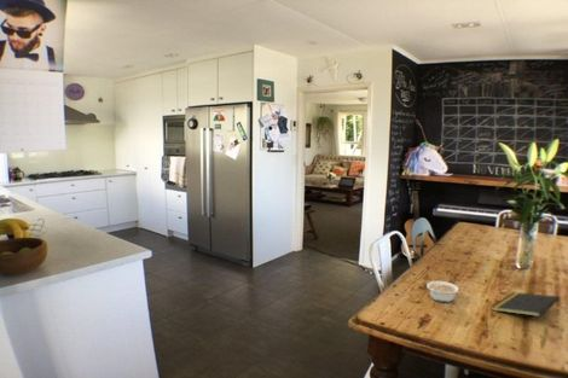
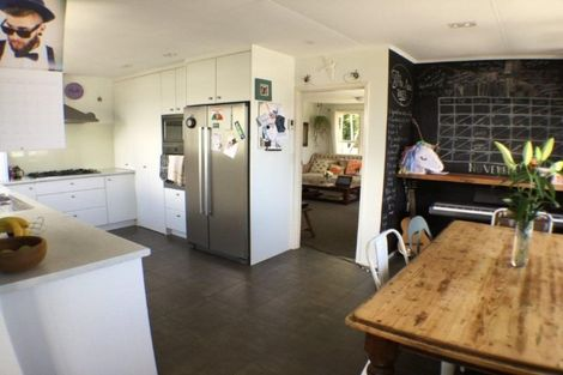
- notepad (524, 303)
- legume (441, 291)
